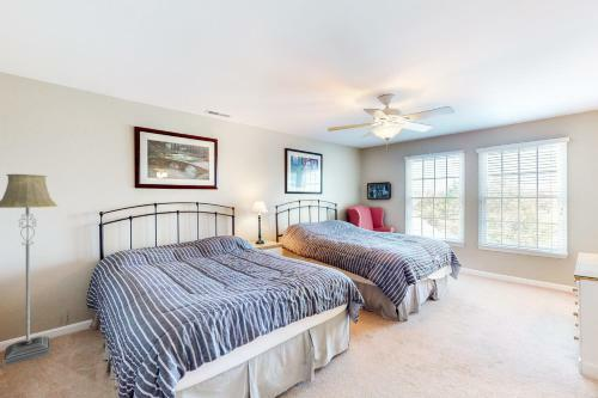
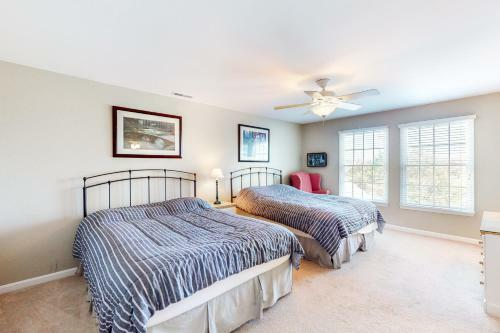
- floor lamp (28, 264)
